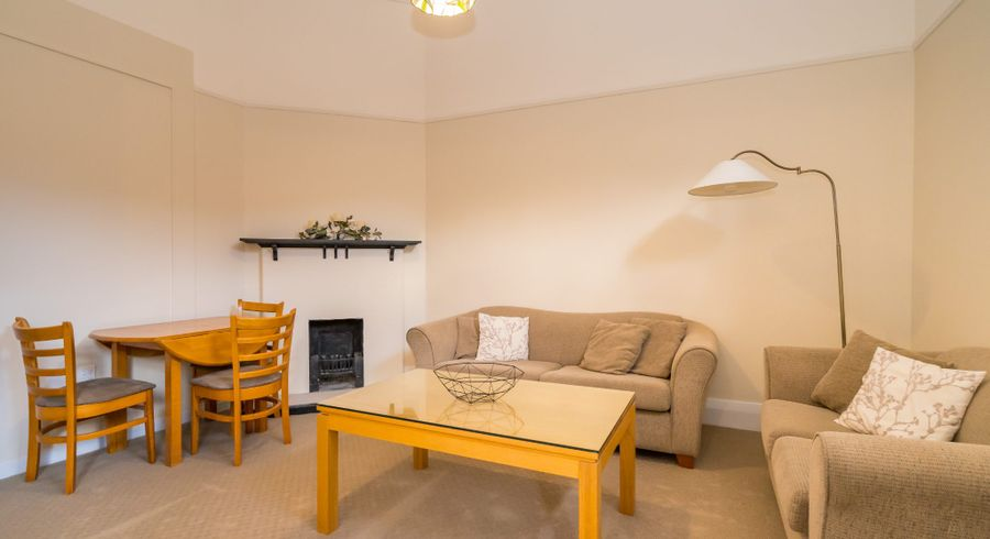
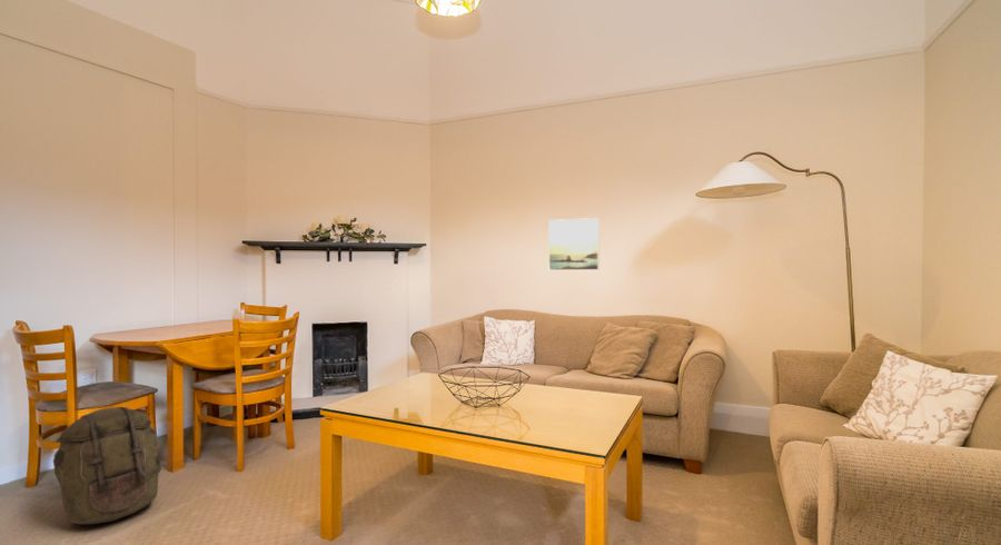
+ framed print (573, 245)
+ backpack (110, 462)
